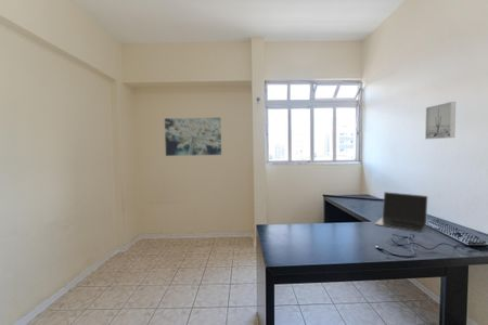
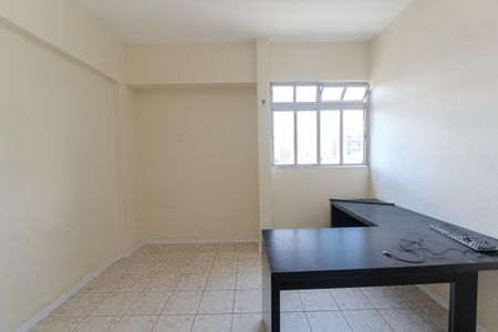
- wall art (439, 121)
- wall art (193, 136)
- laptop (400, 210)
